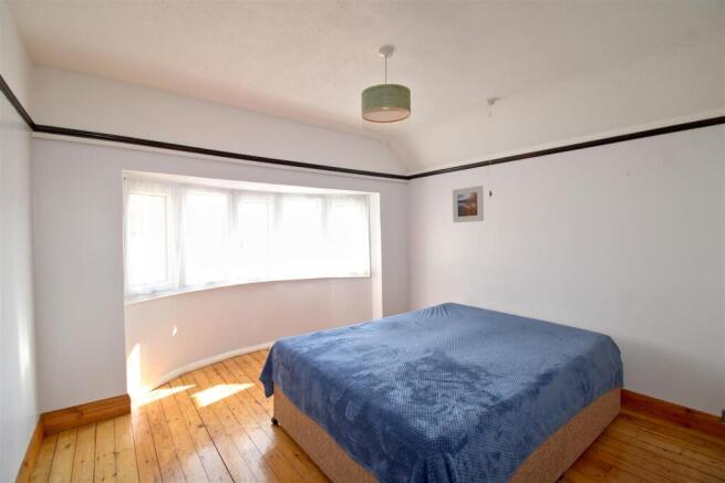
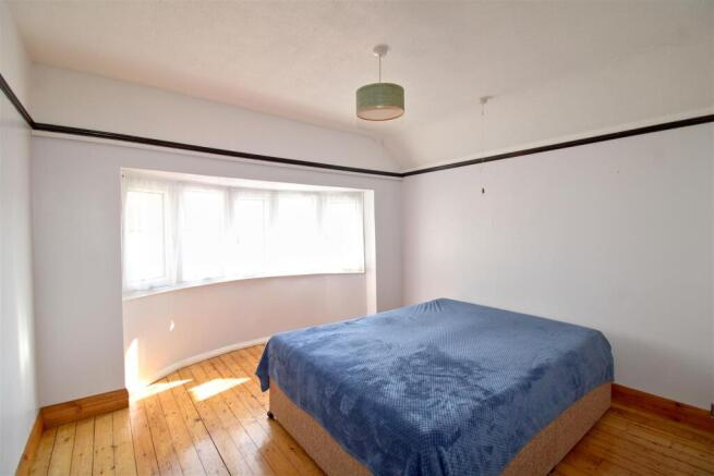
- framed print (467, 204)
